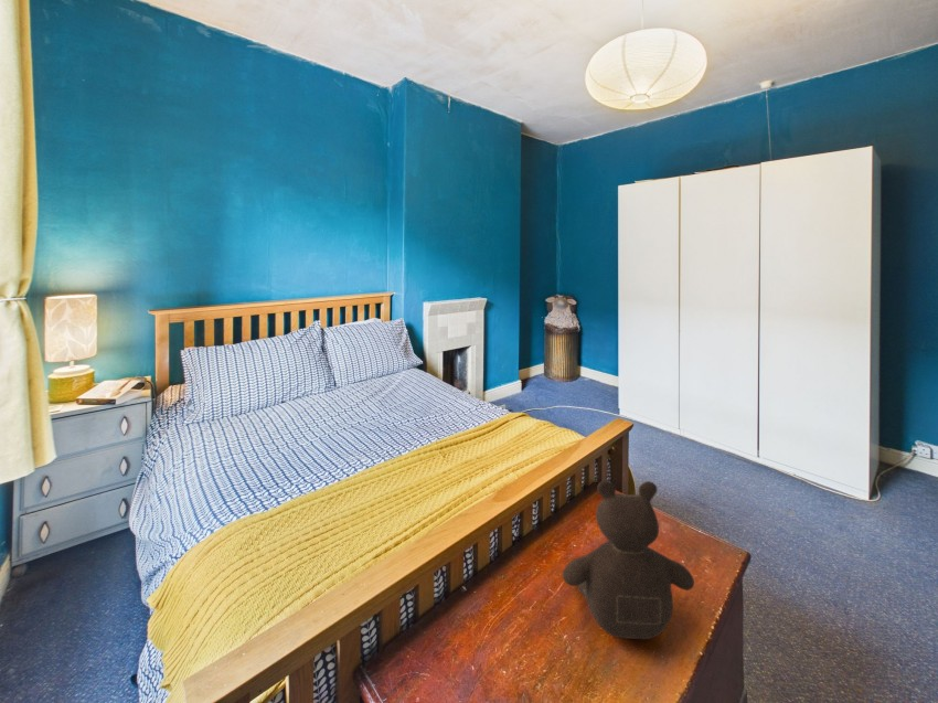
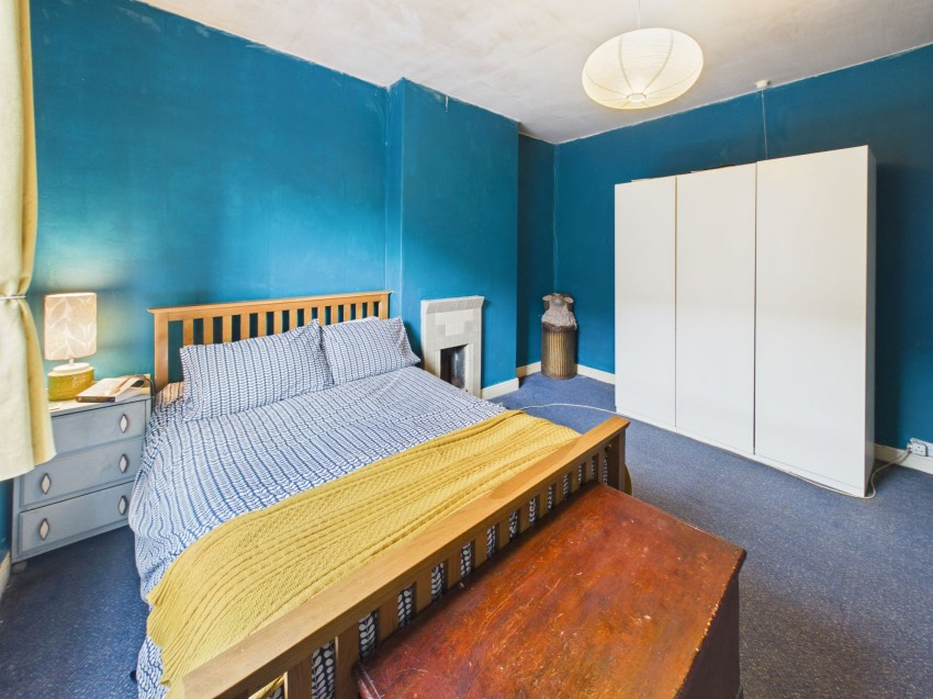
- teddy bear (620, 545)
